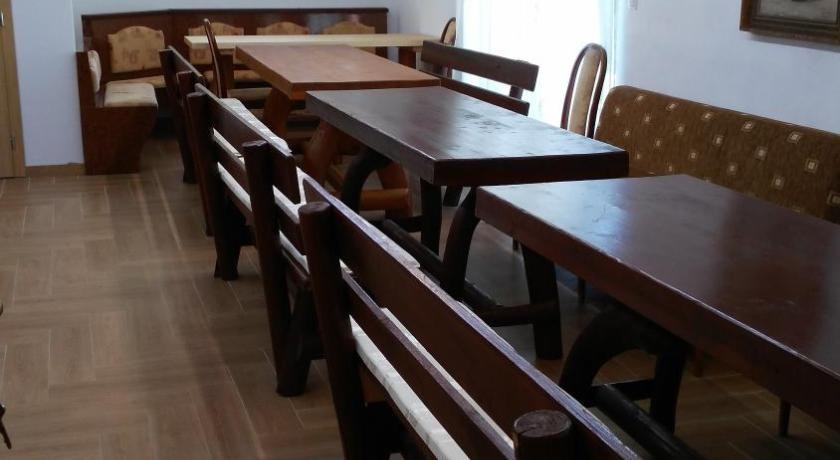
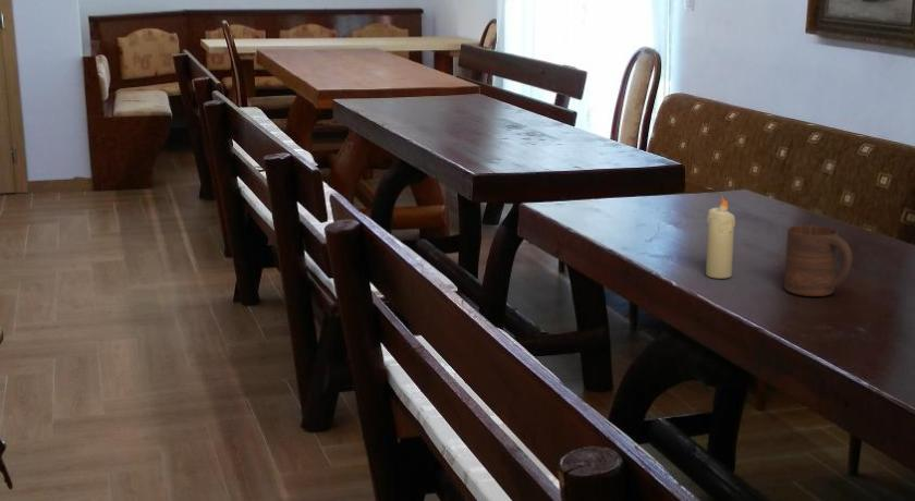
+ candle (720, 235)
+ cup (818, 261)
